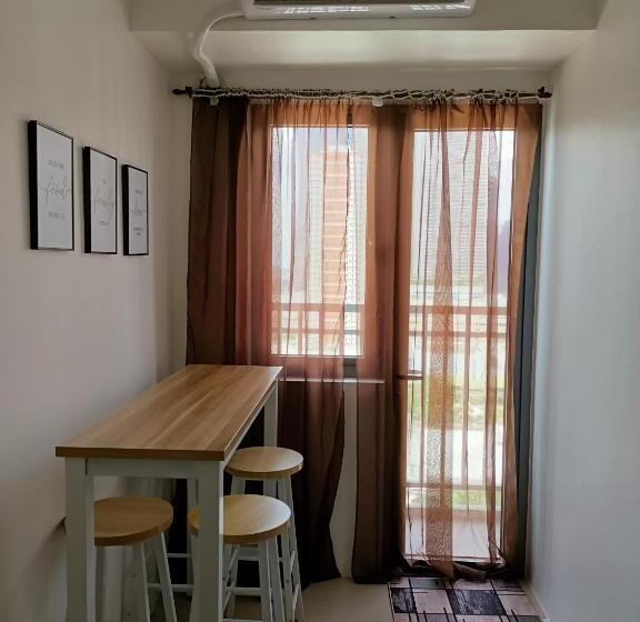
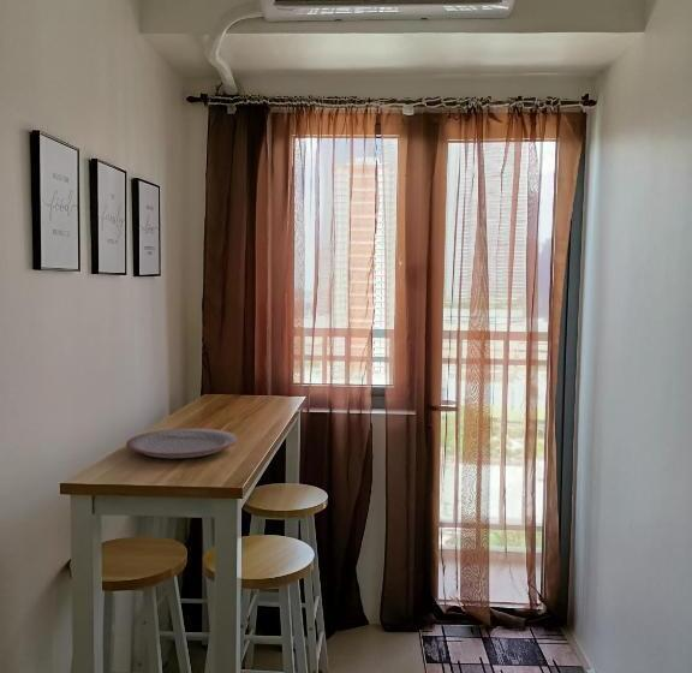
+ plate (183, 443)
